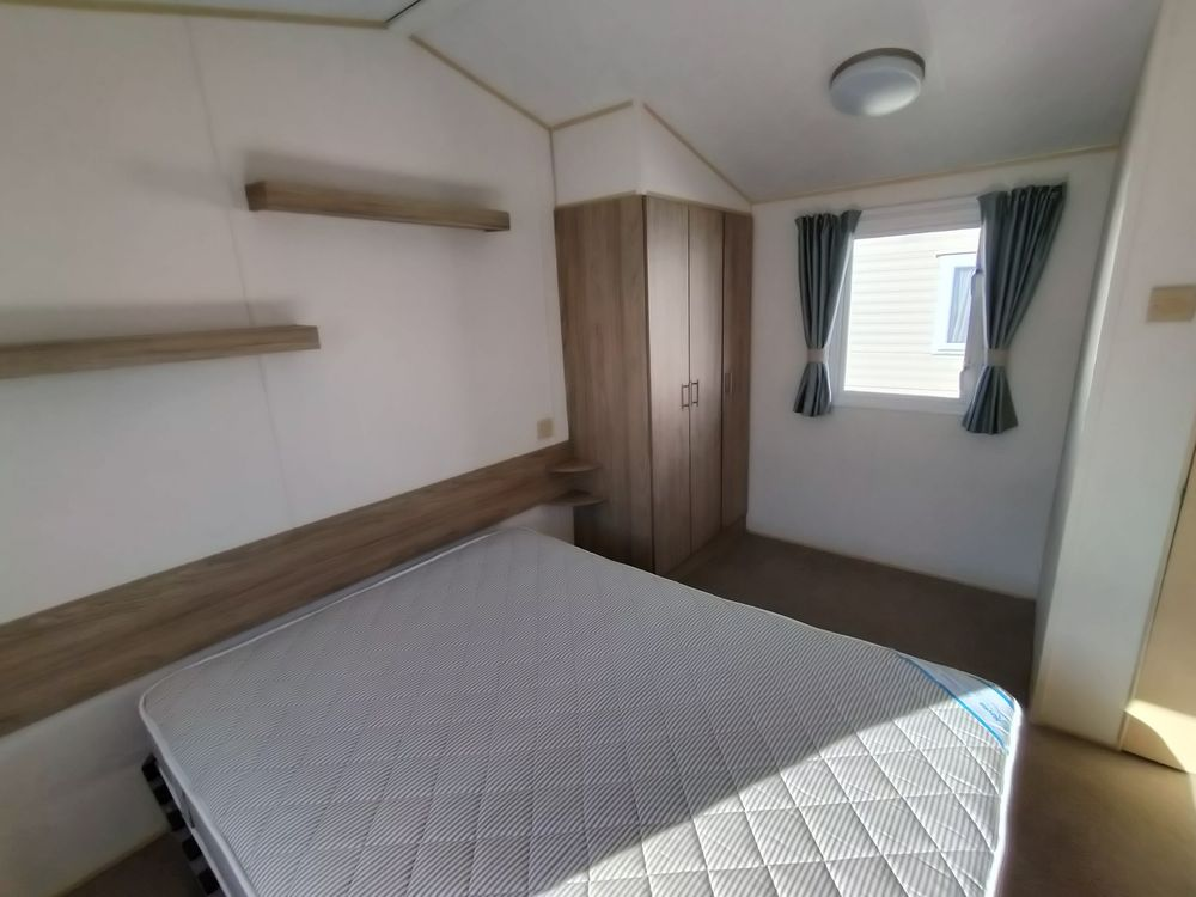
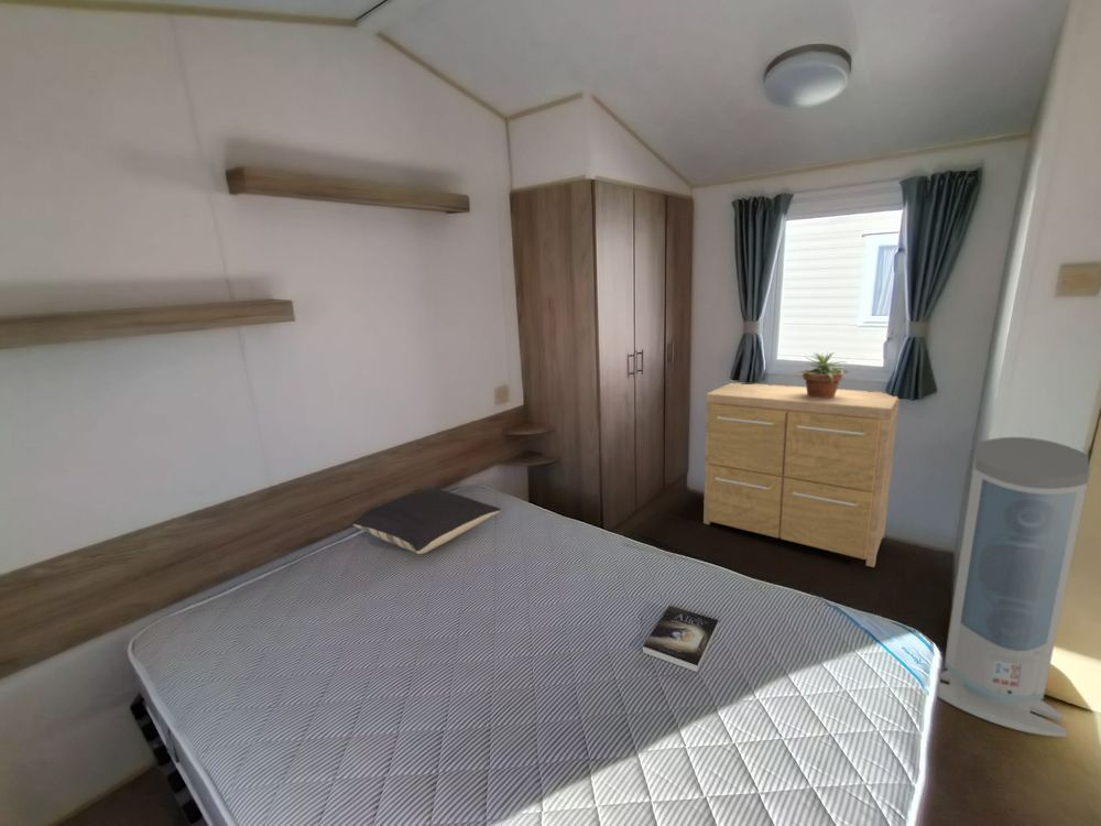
+ pillow (427, 515)
+ air purifier (1007, 579)
+ potted plant (820, 372)
+ book (682, 635)
+ dresser (793, 465)
